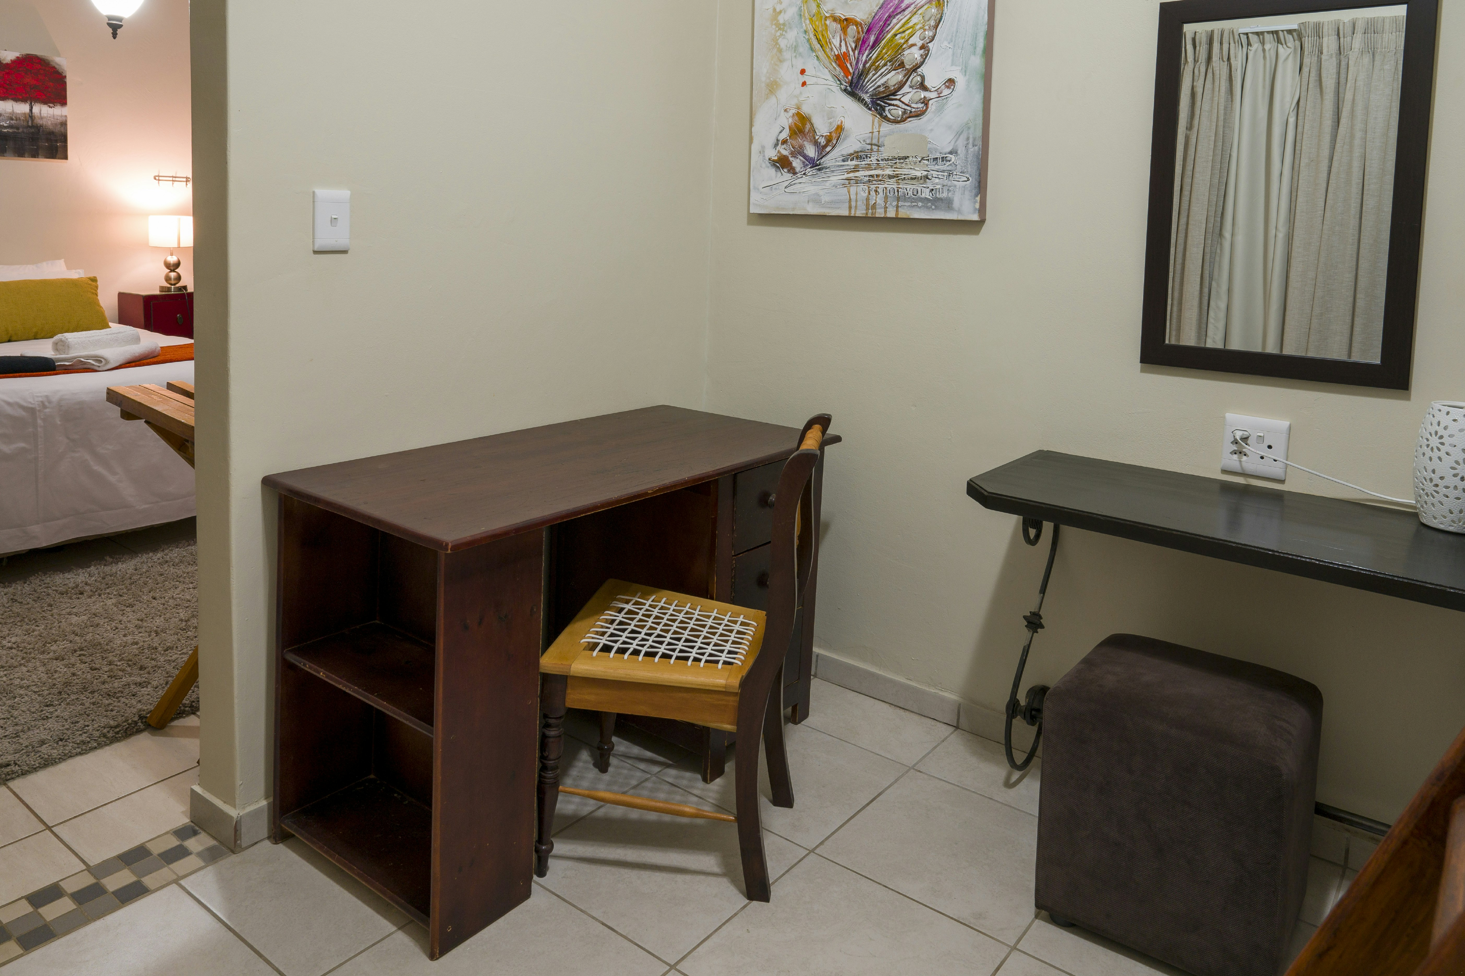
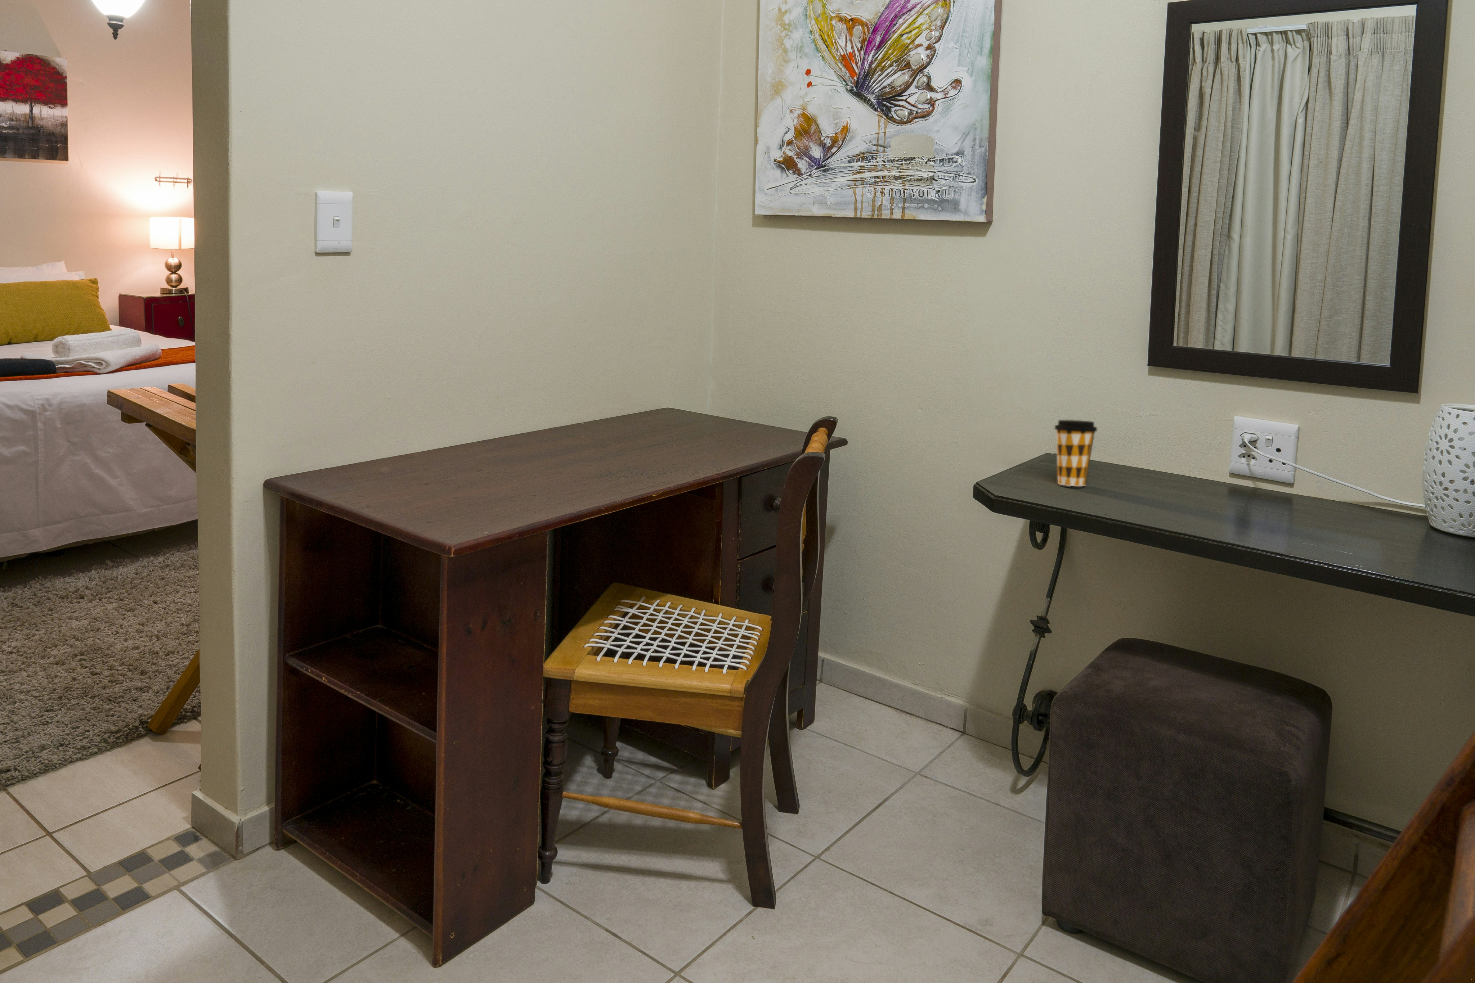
+ coffee cup (1073, 453)
